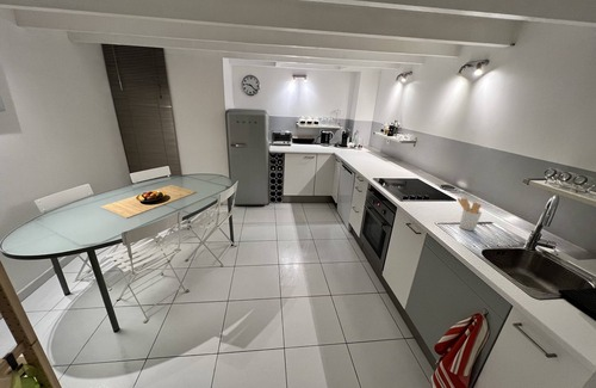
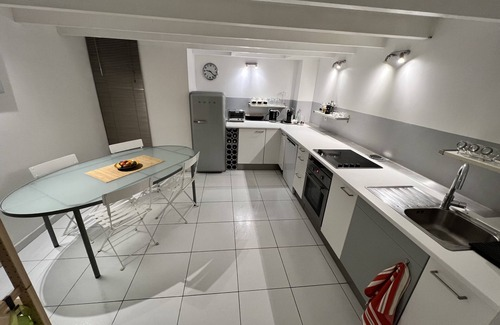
- utensil holder (466, 213)
